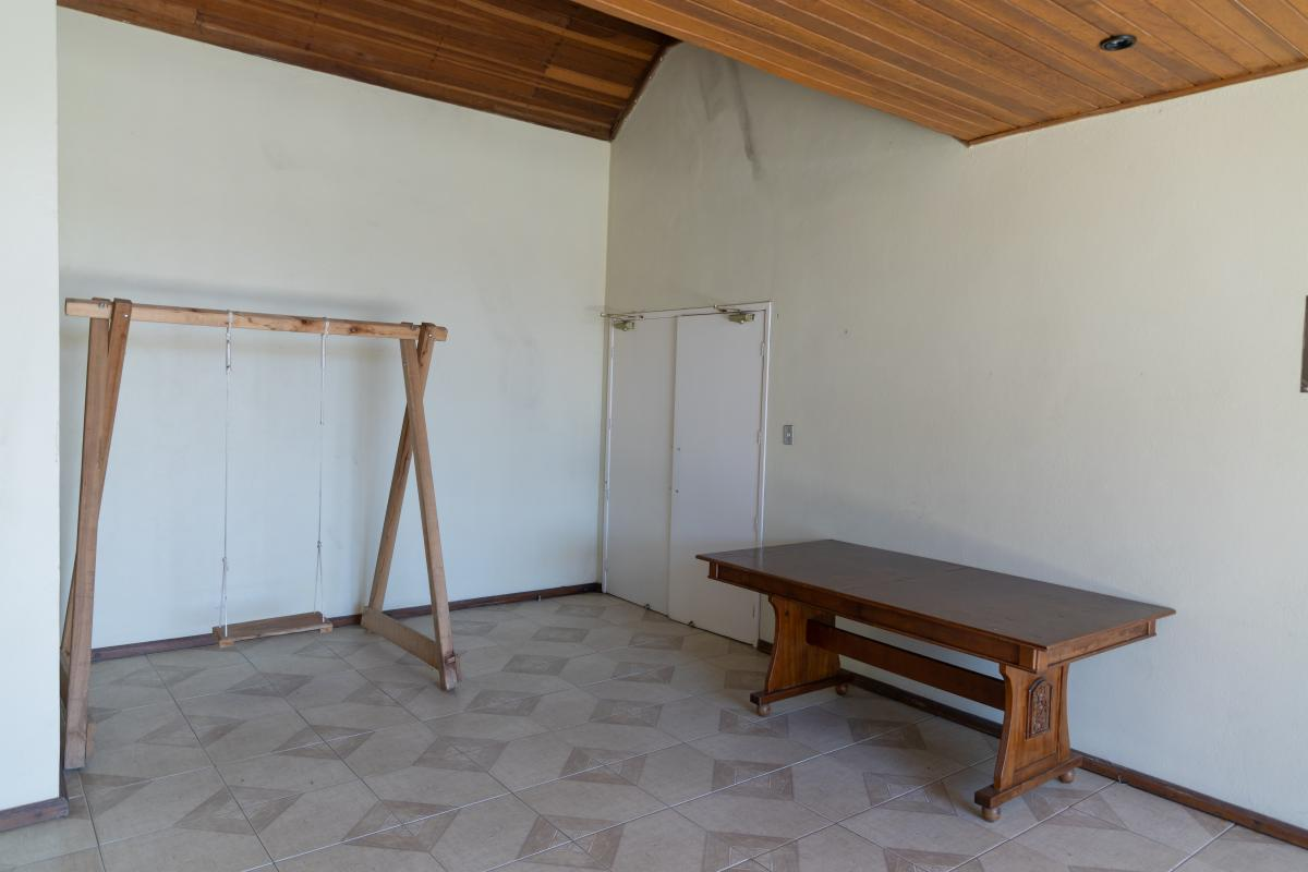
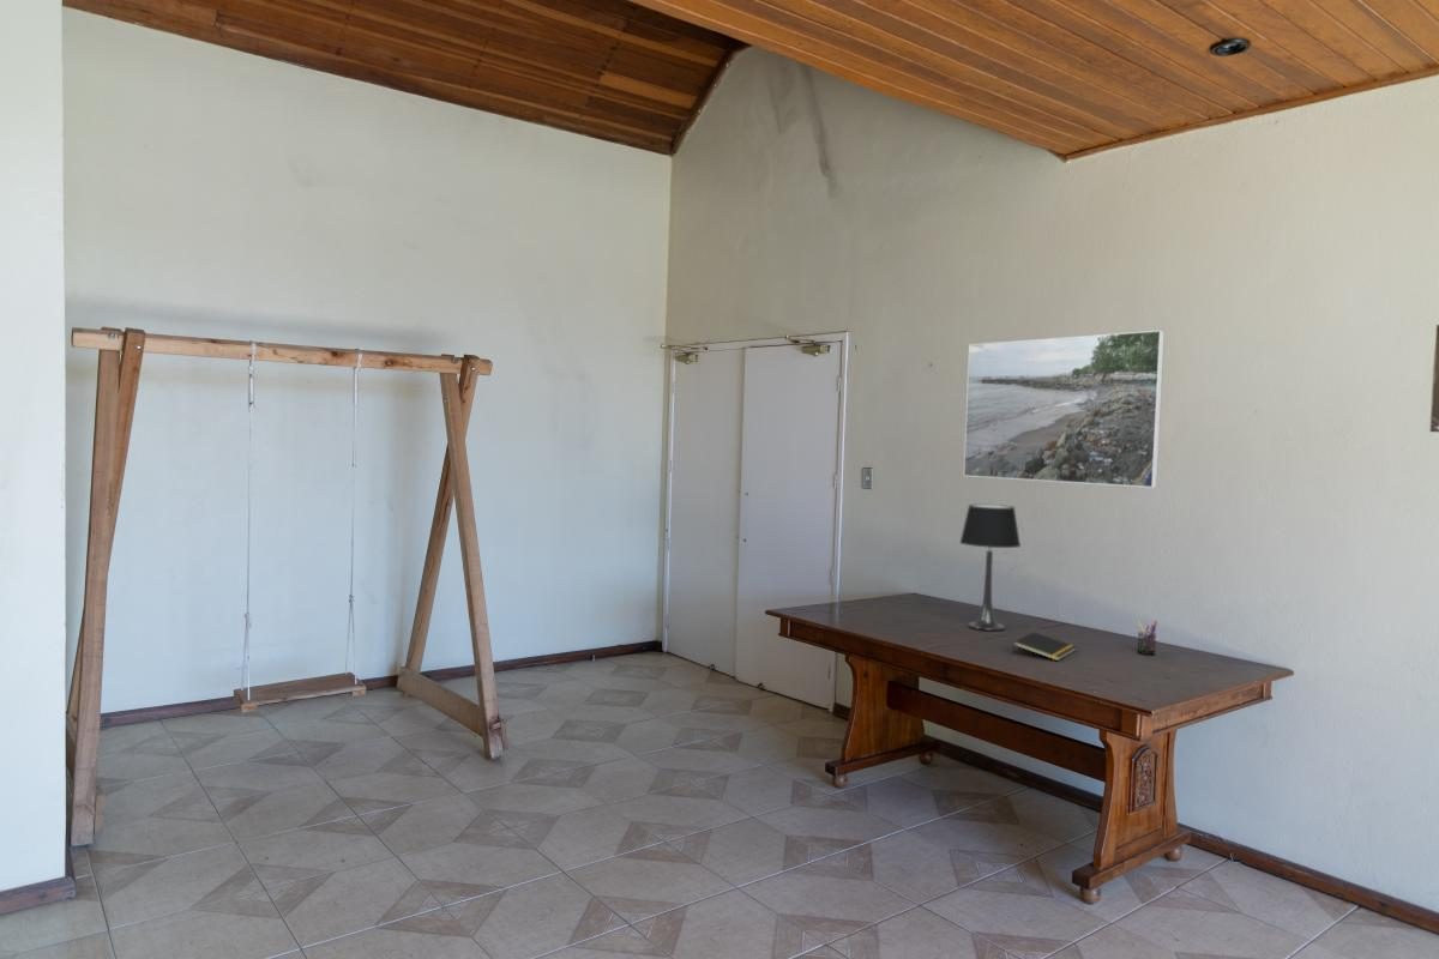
+ table lamp (988, 566)
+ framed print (1054, 410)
+ pen holder (1149, 635)
+ notepad (1044, 645)
